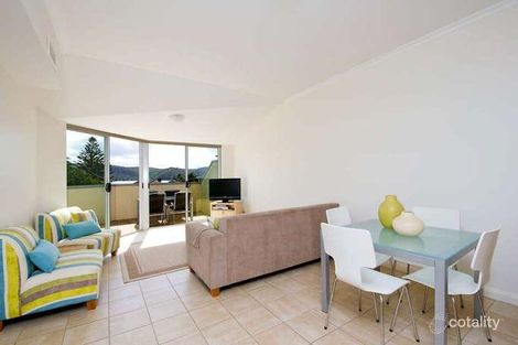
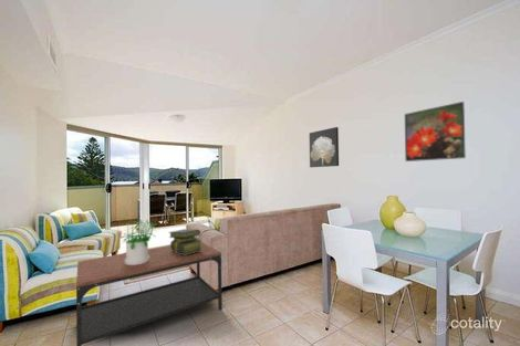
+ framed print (431, 134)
+ stack of books (185, 240)
+ coffee table (154, 287)
+ wall art (323, 148)
+ potted plant (139, 240)
